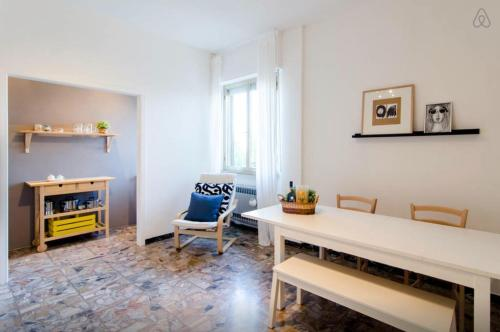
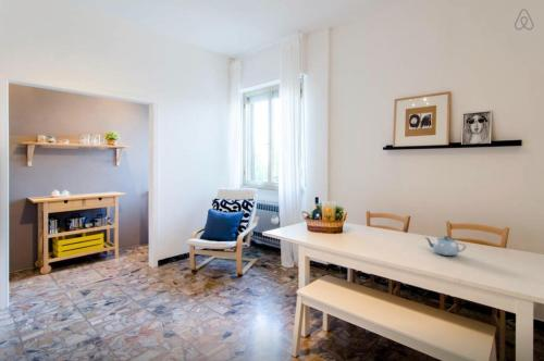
+ chinaware (444, 245)
